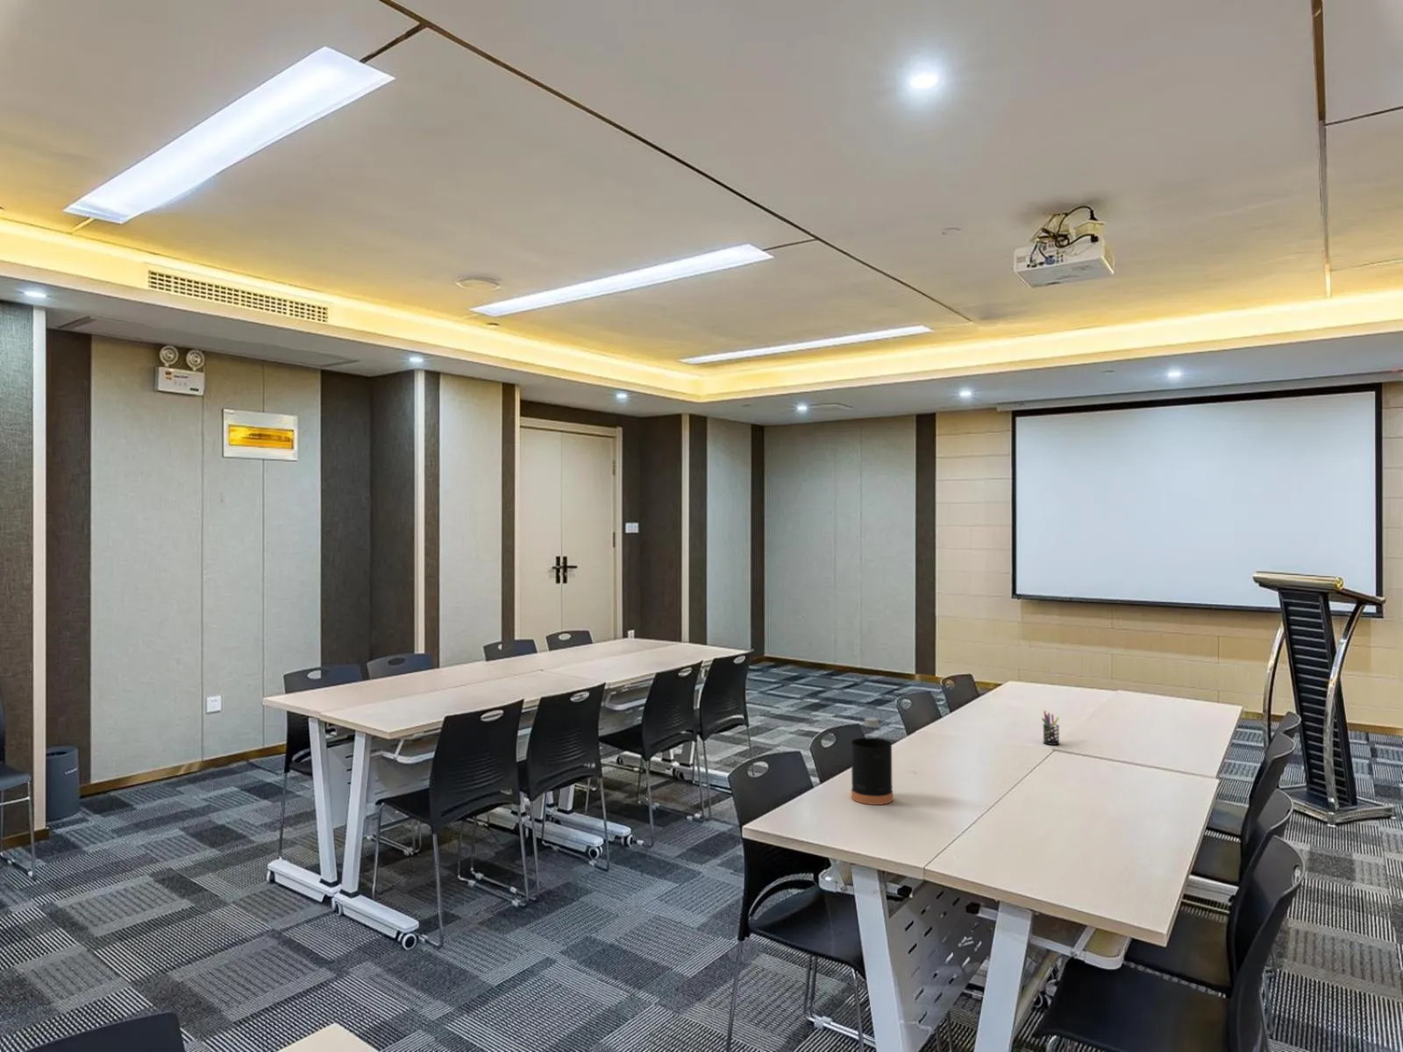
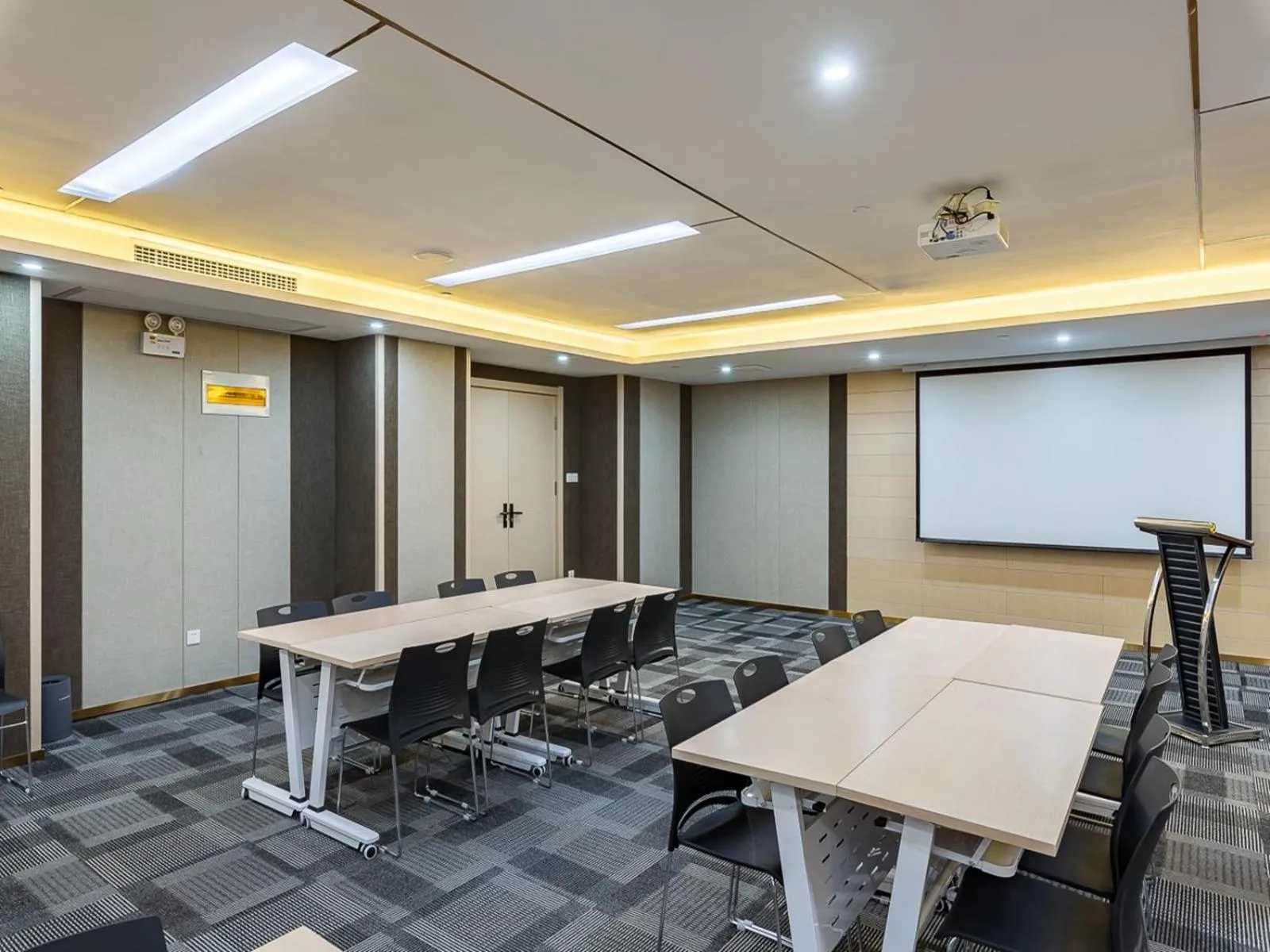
- pen holder (1048, 727)
- bottle (872, 758)
